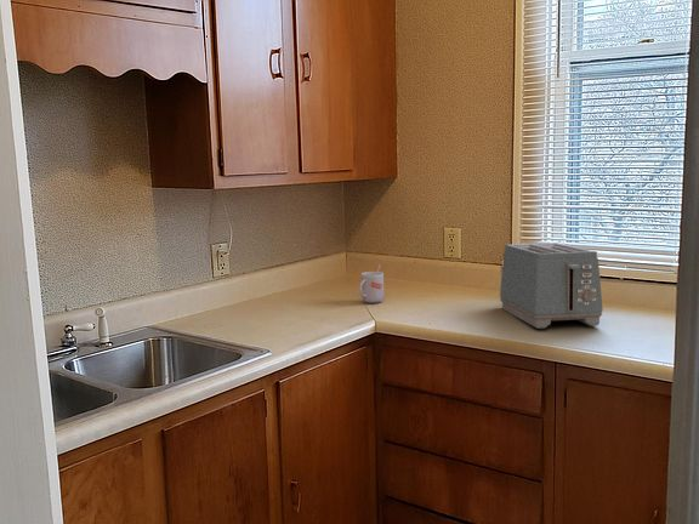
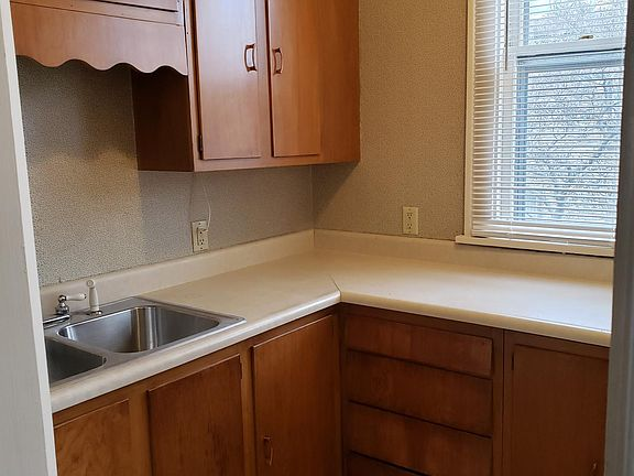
- mug (370, 284)
- toaster (550, 283)
